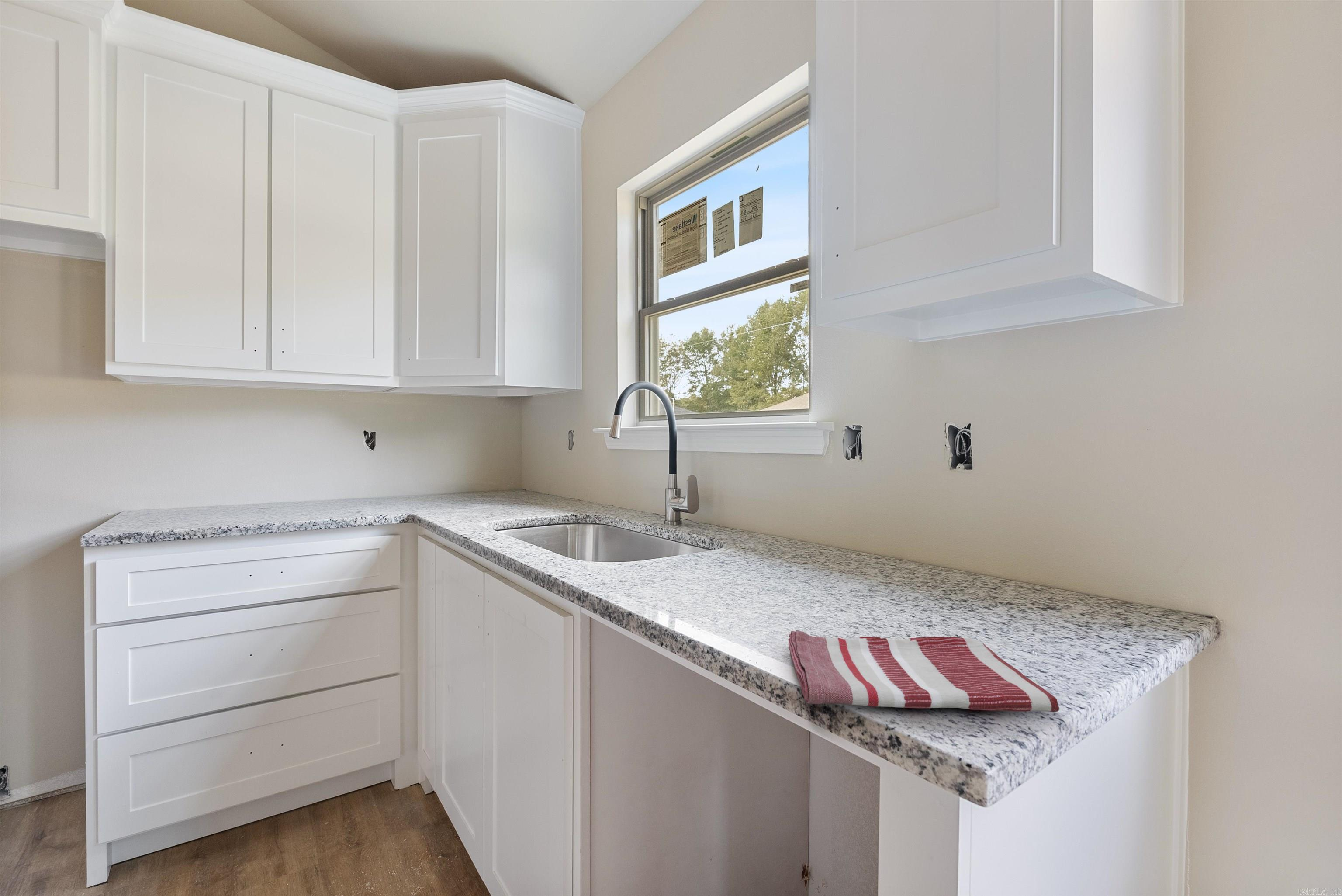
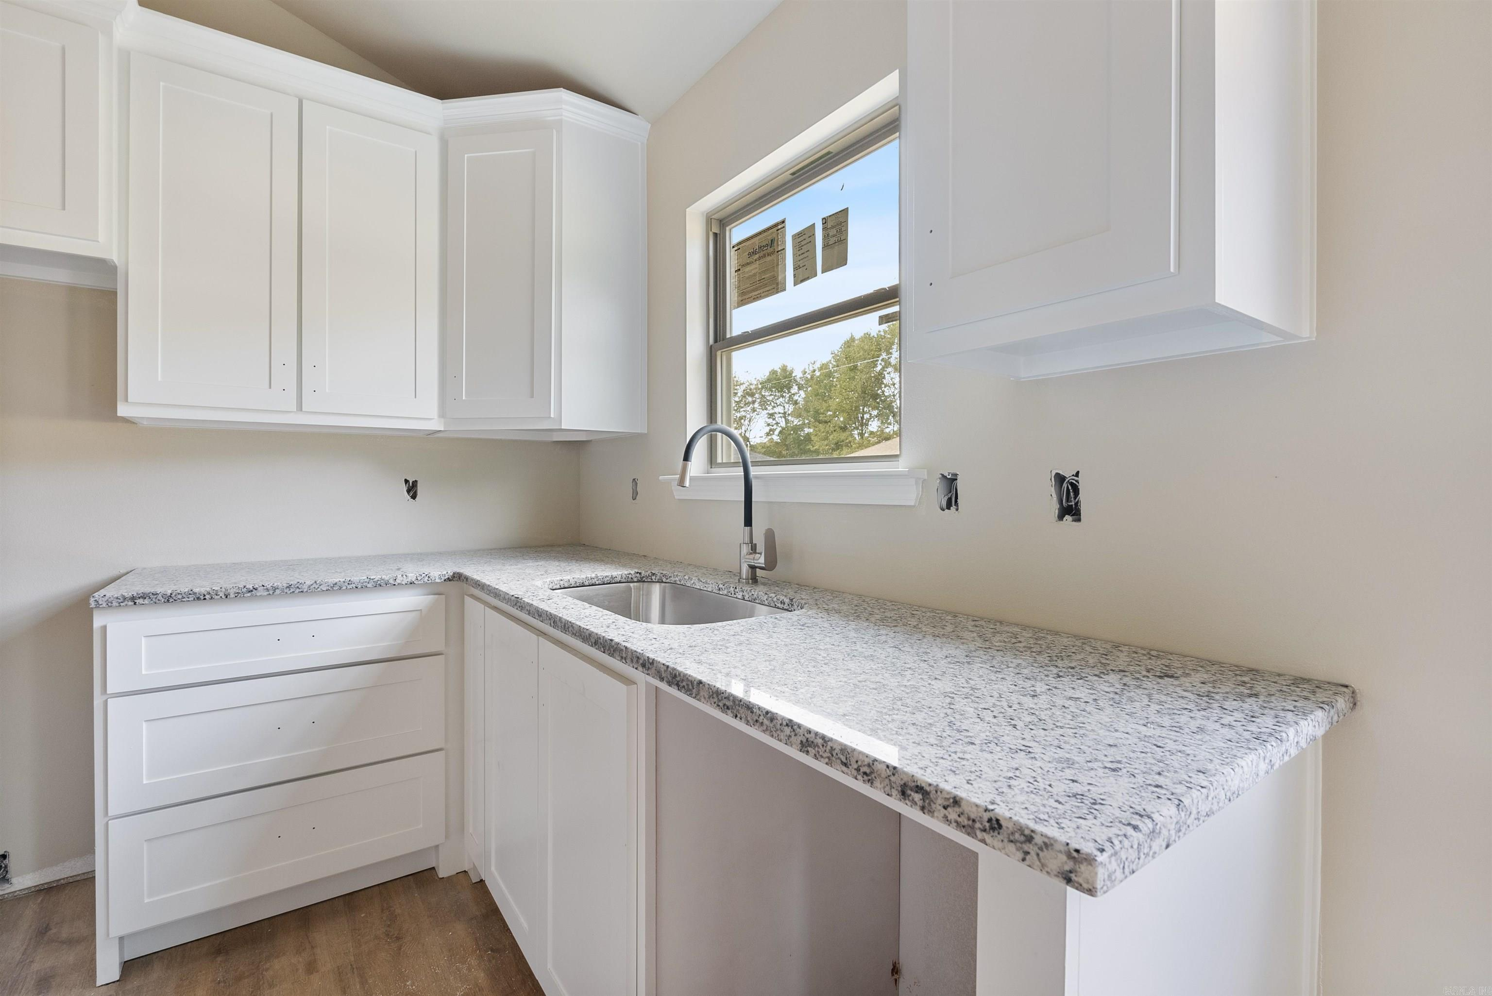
- dish towel (904, 667)
